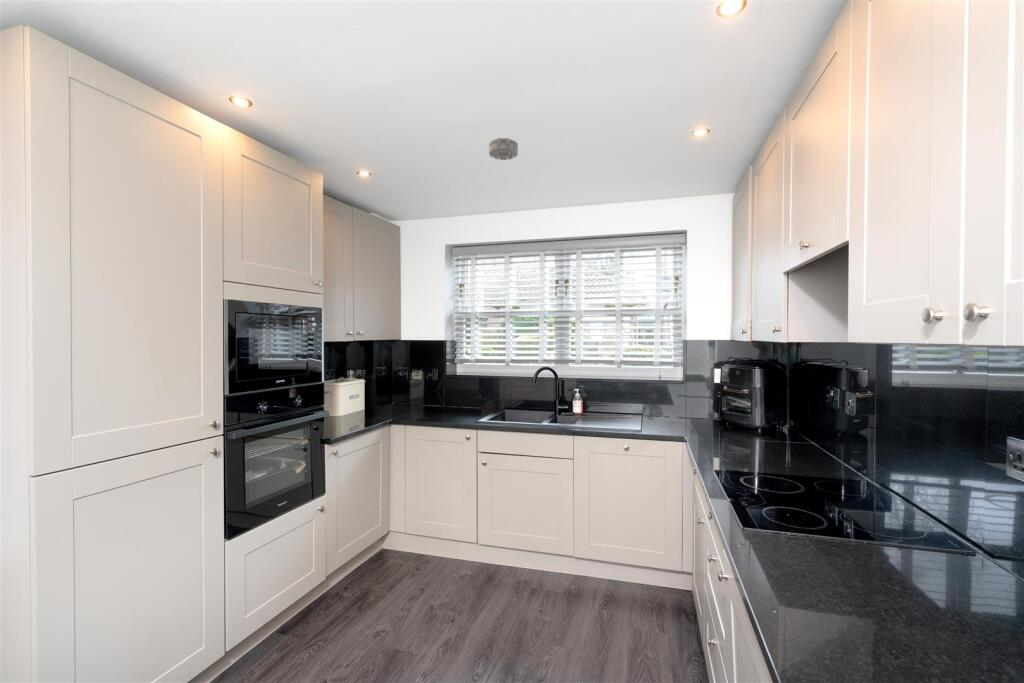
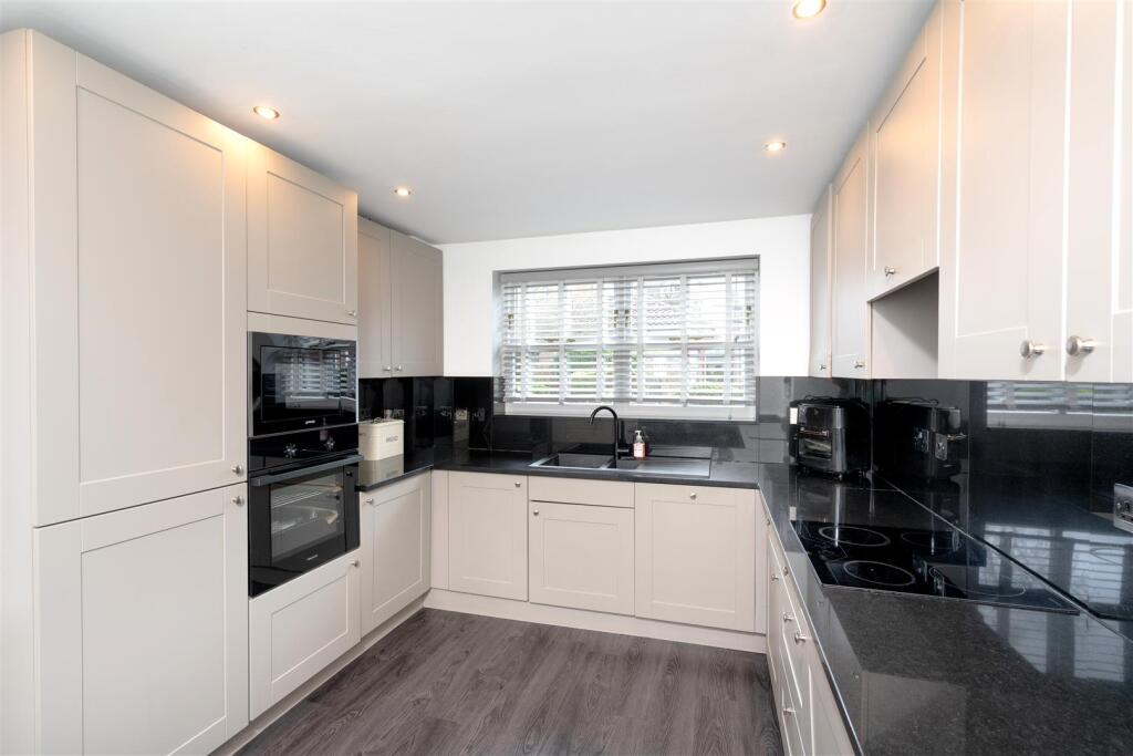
- smoke detector (503, 148)
